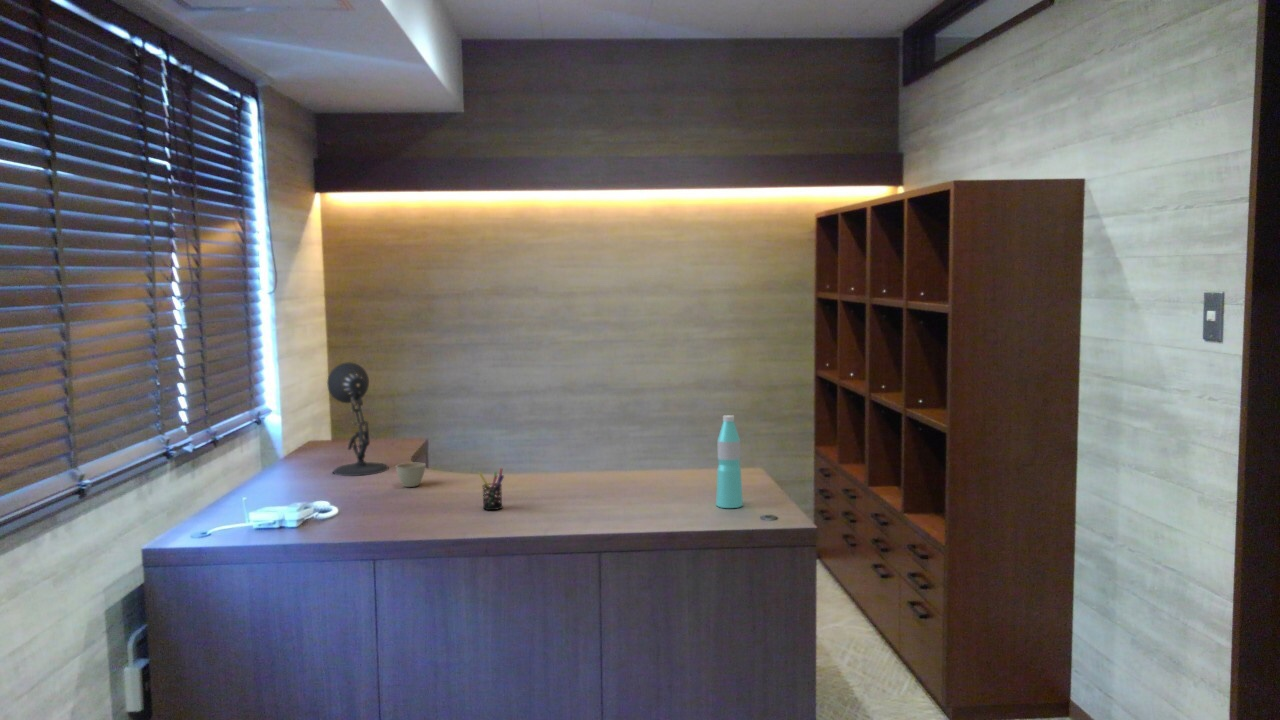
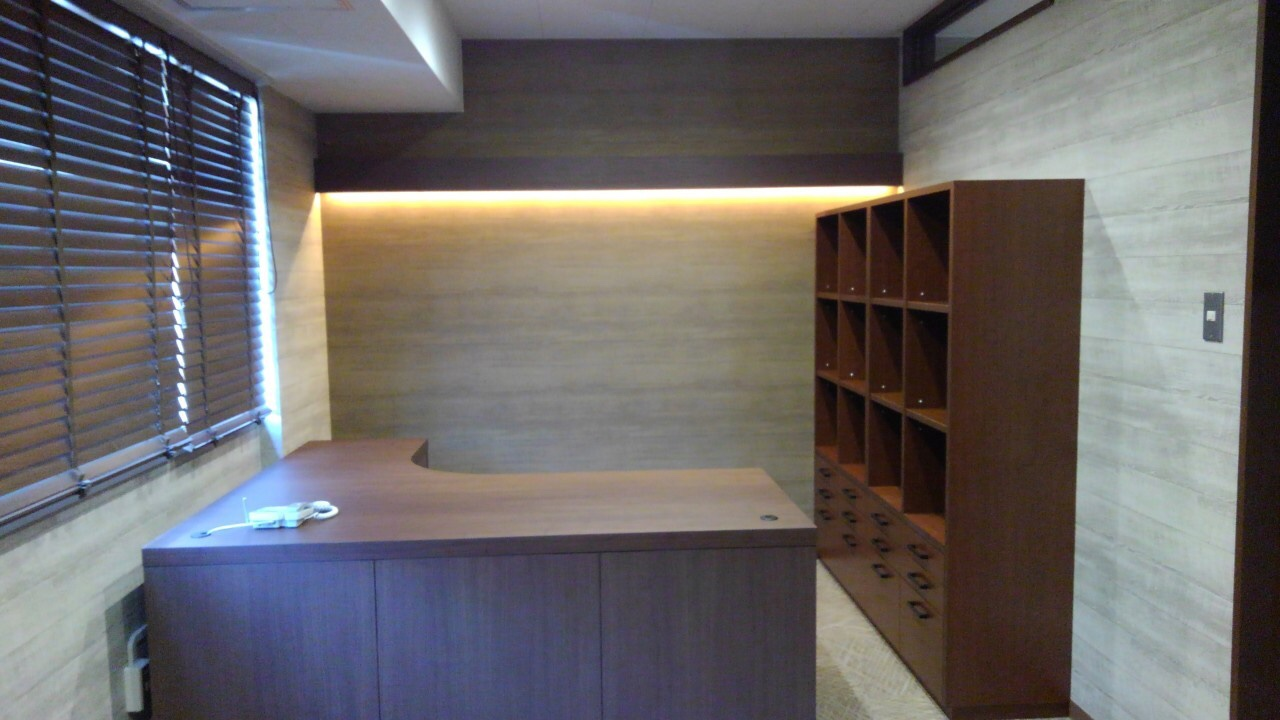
- desk lamp (358, 417)
- pen holder (493, 487)
- flower pot (411, 475)
- water bottle (728, 460)
